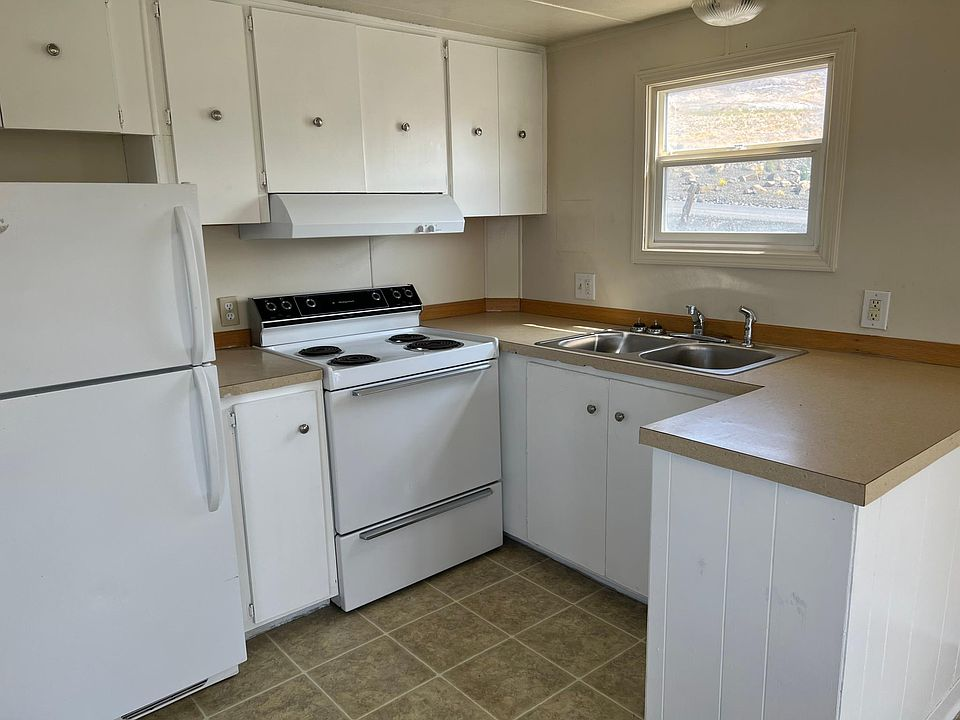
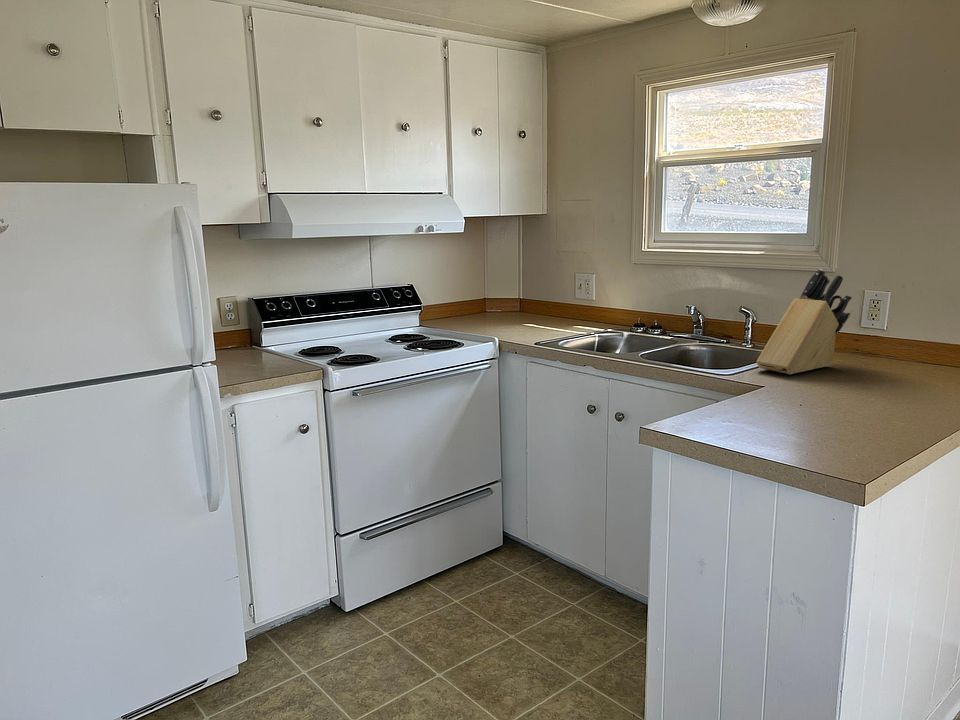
+ knife block (806, 319)
